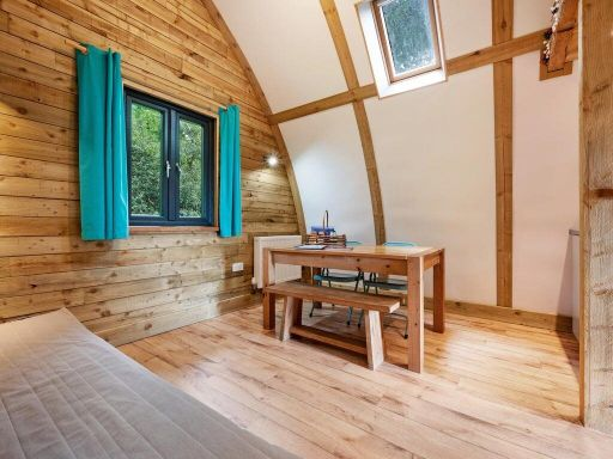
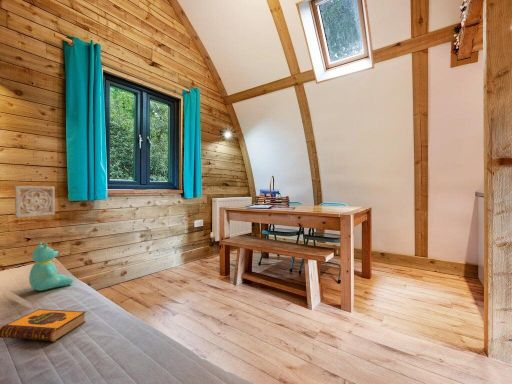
+ hardback book (44, 324)
+ wall ornament (35, 201)
+ teddy bear (51, 263)
